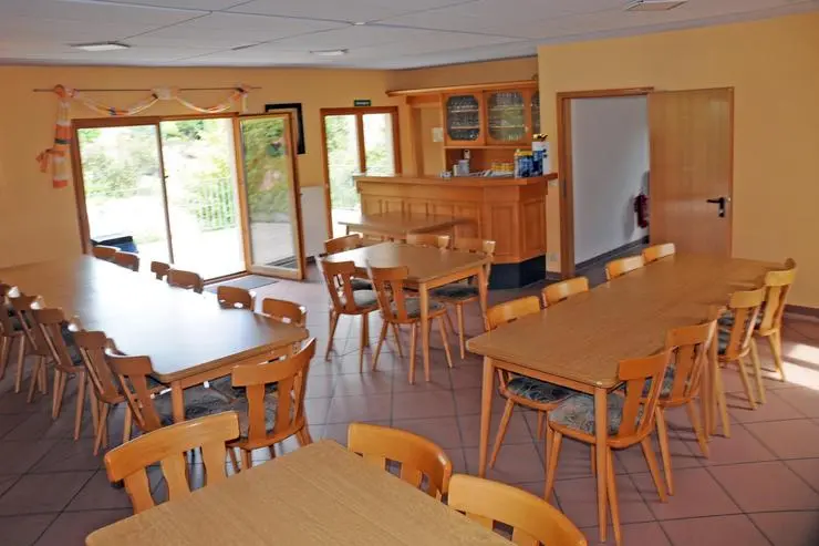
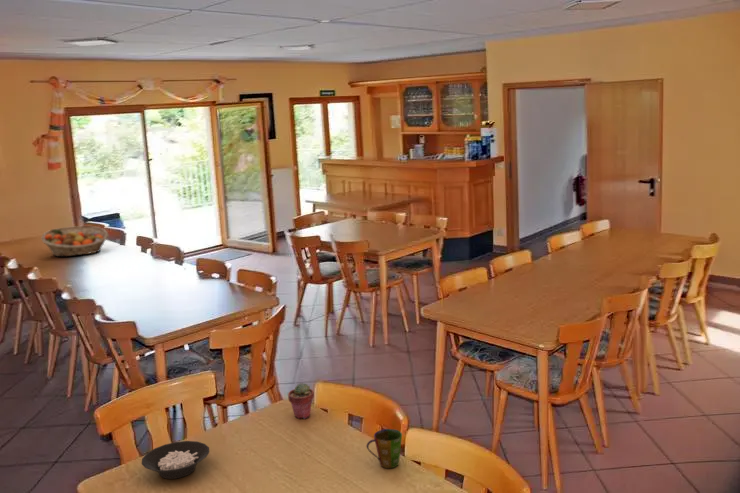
+ fruit basket (76, 240)
+ potted succulent (301, 399)
+ cup (384, 450)
+ cereal bowl (176, 462)
